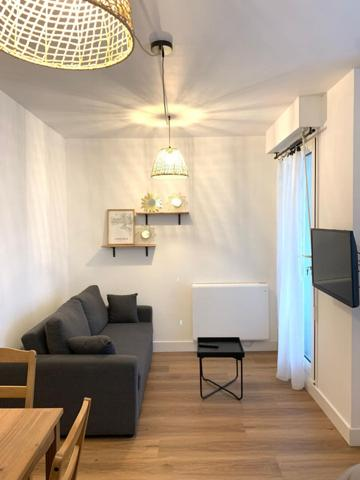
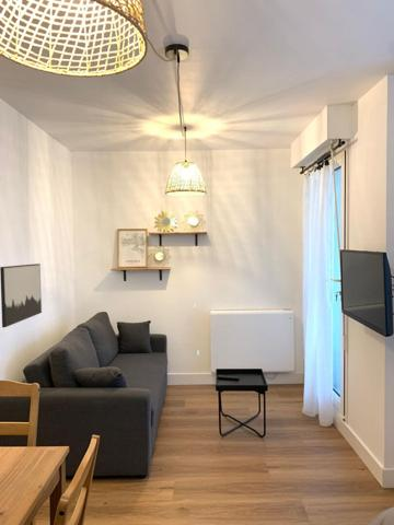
+ wall art (23, 292)
